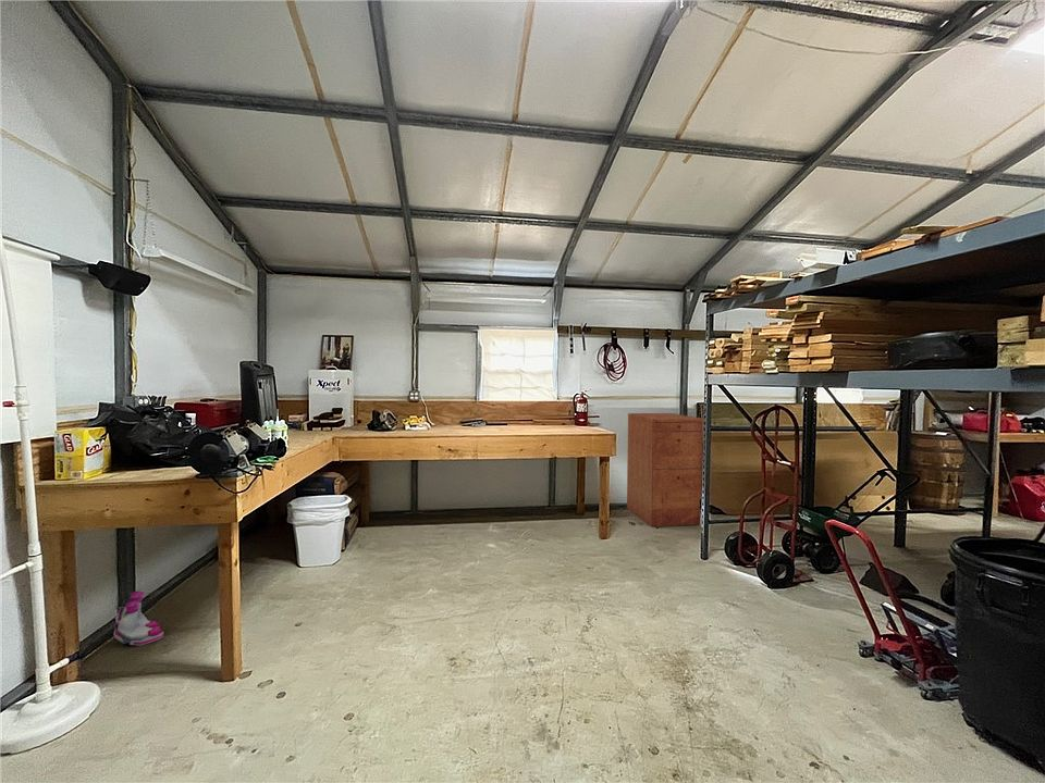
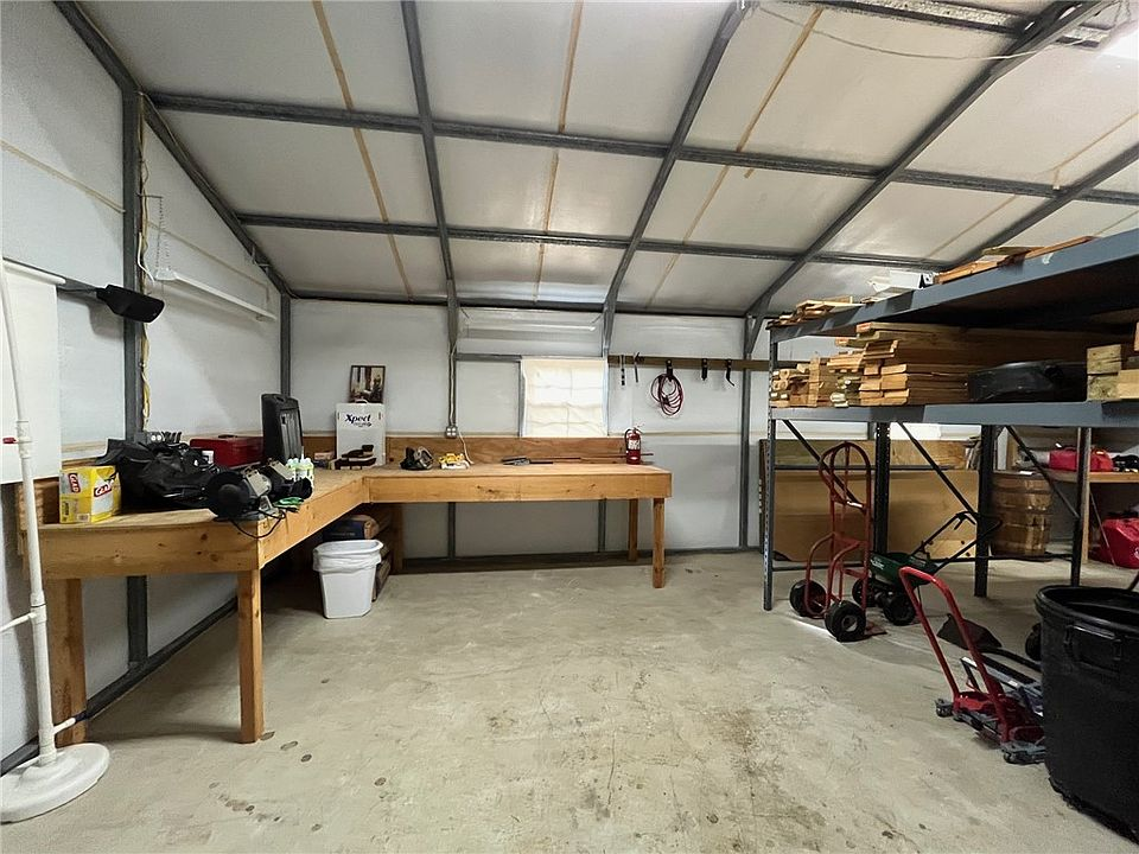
- filing cabinet (662, 465)
- boots (138, 616)
